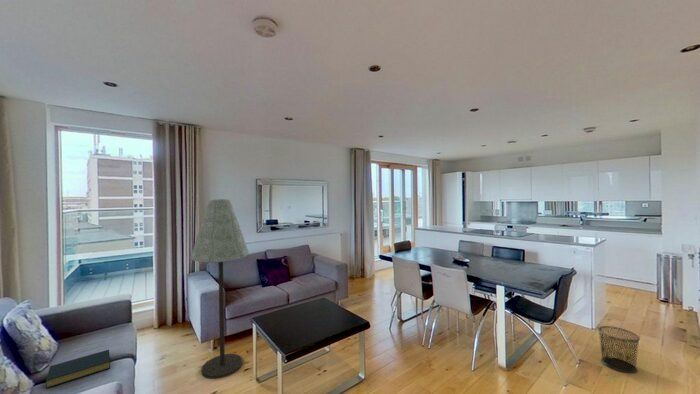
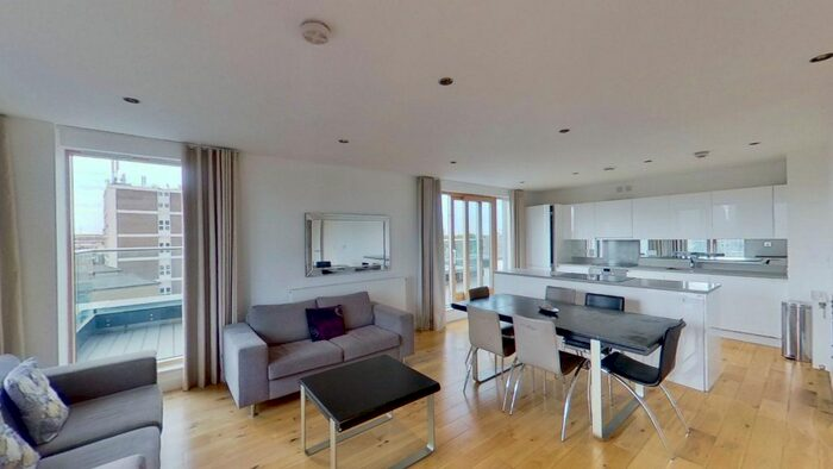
- hardback book (80, 367)
- trash can (618, 348)
- floor lamp (221, 283)
